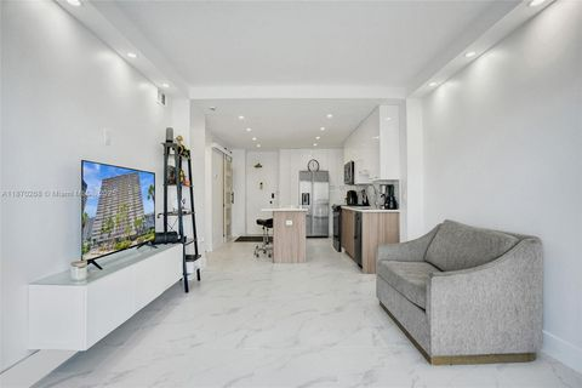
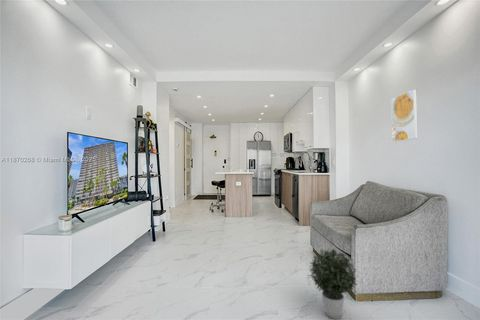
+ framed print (403, 117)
+ potted plant (332, 282)
